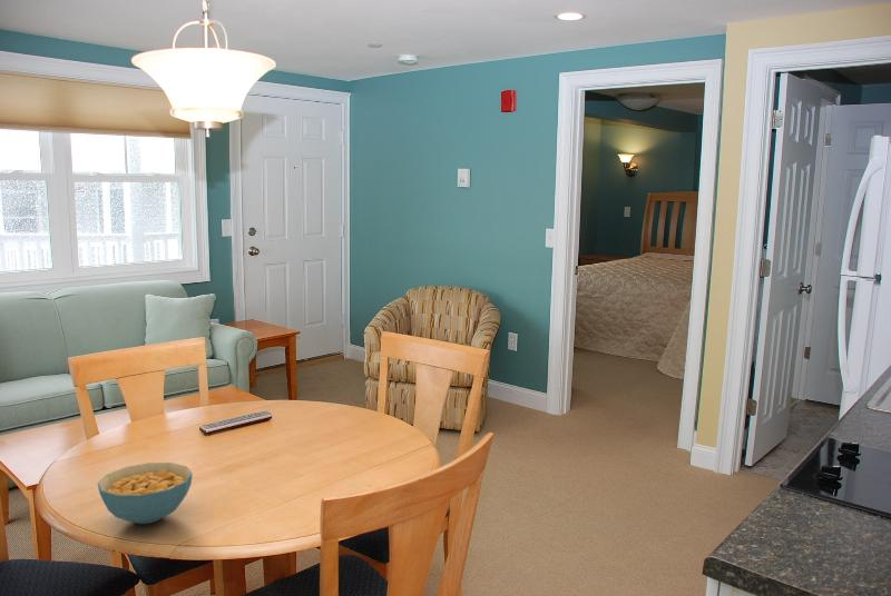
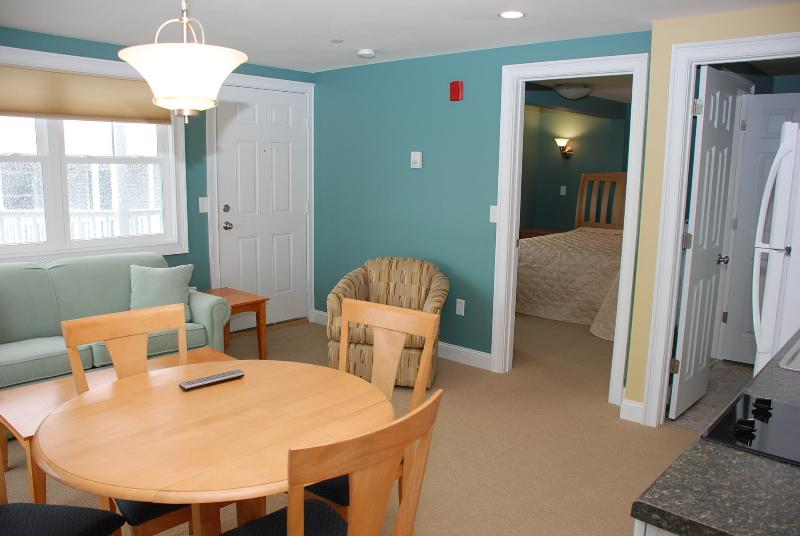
- cereal bowl (146, 498)
